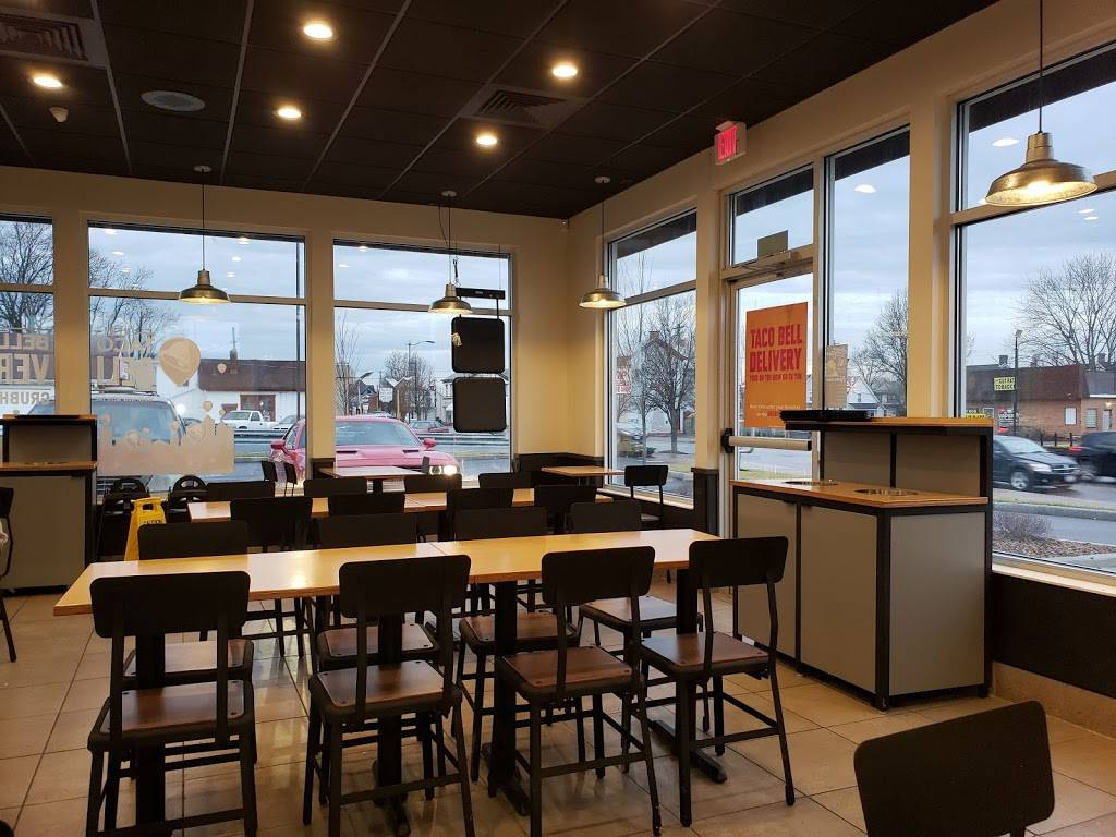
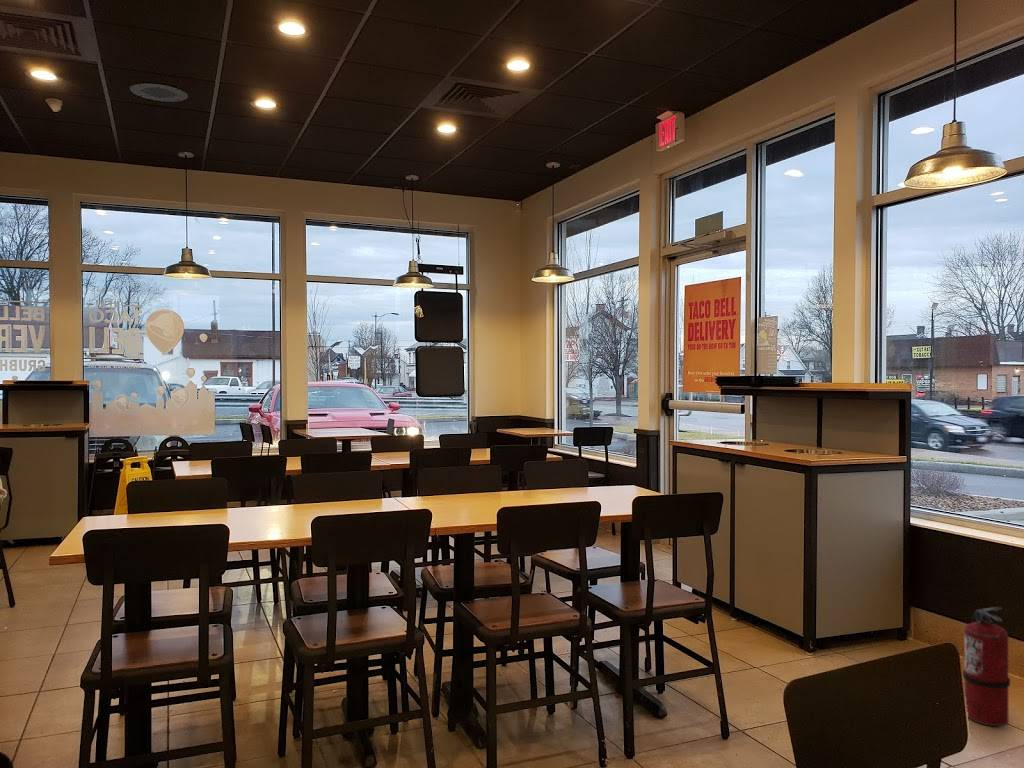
+ fire extinguisher (985, 657)
